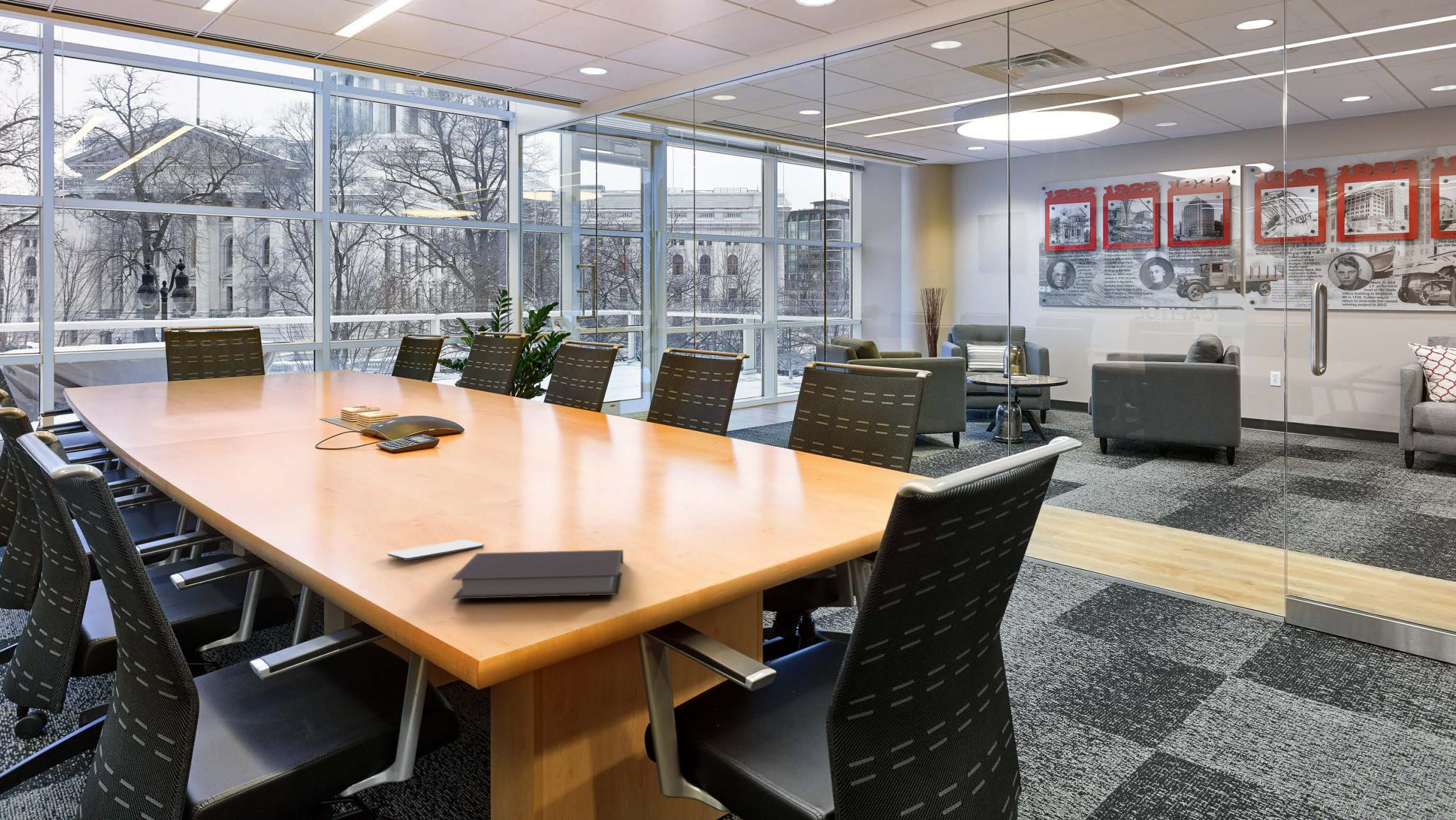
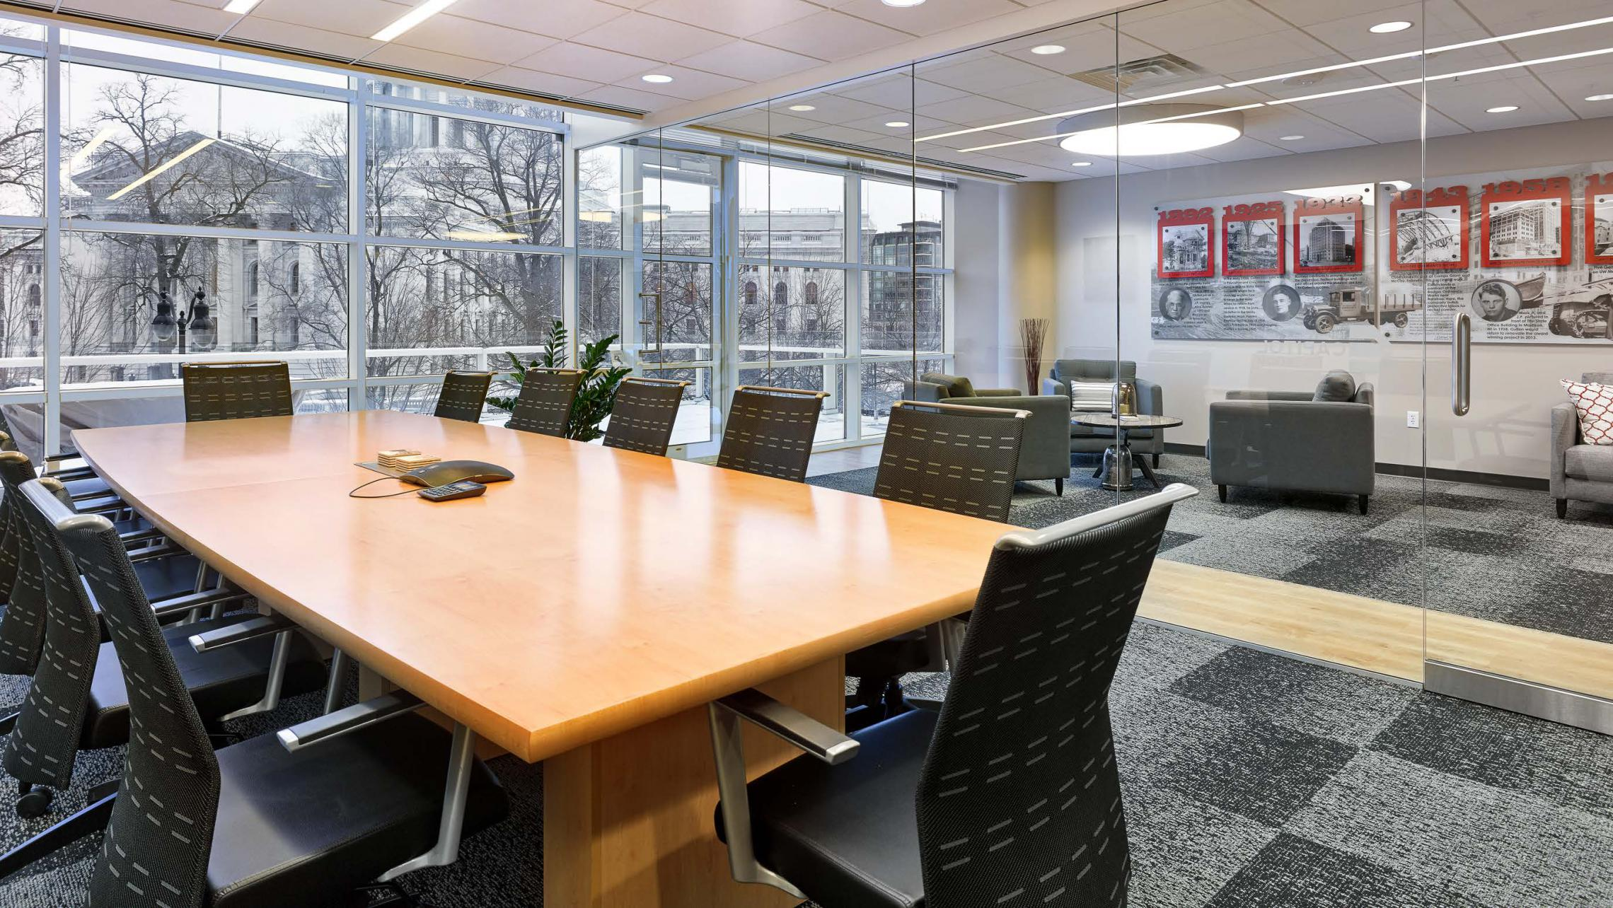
- smartphone (437, 549)
- notebook (544, 572)
